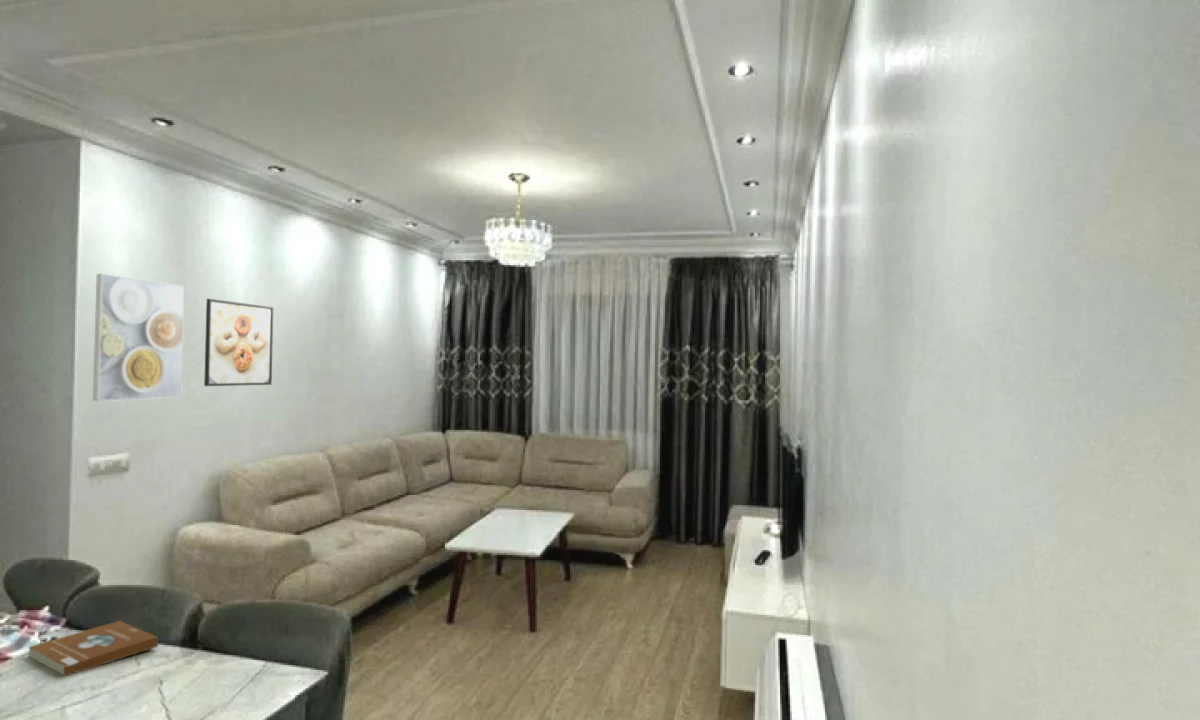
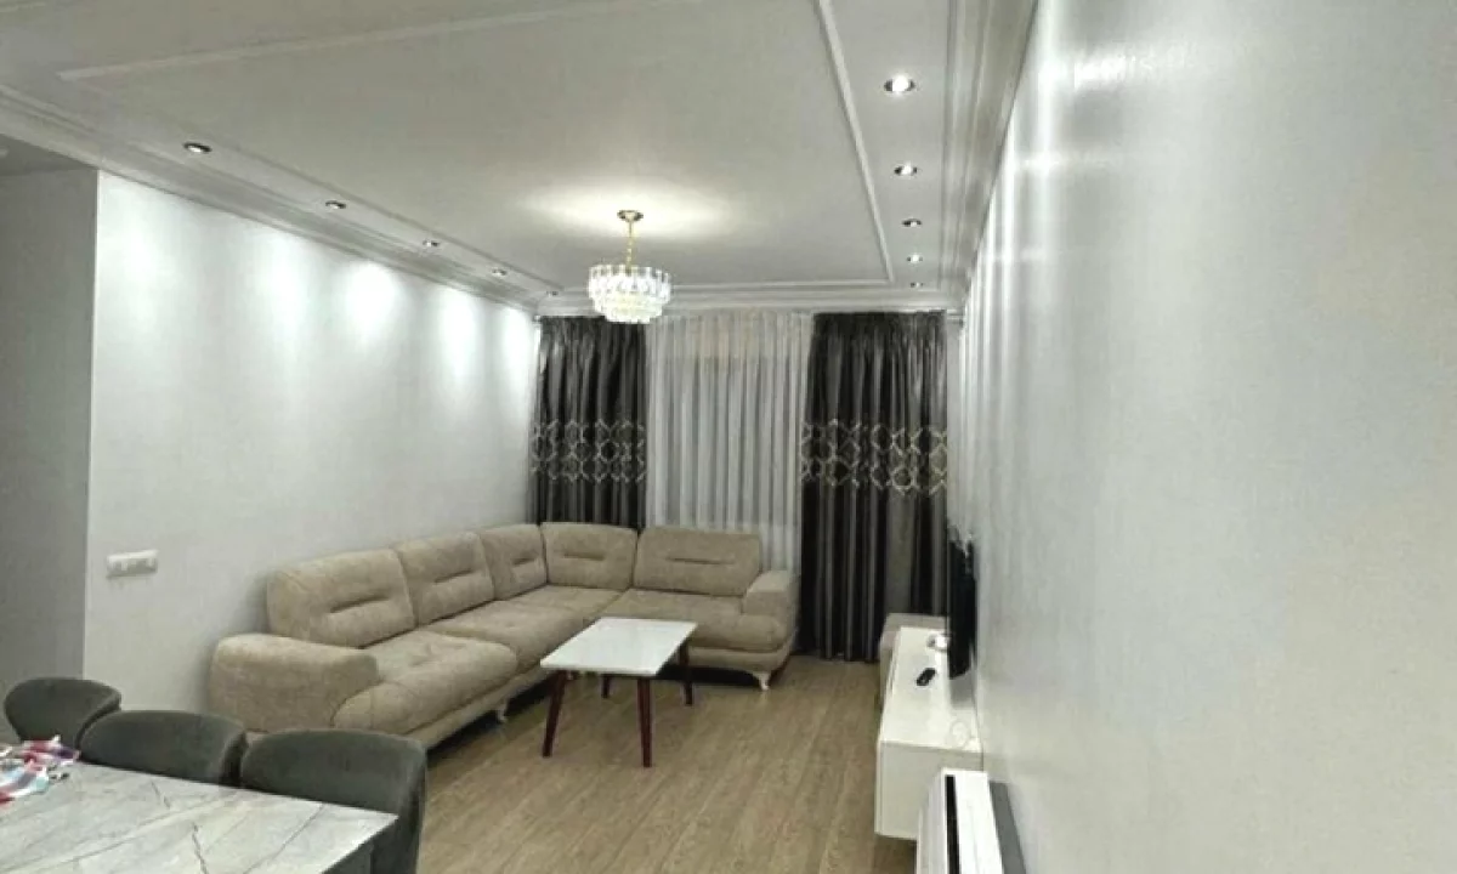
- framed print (241, 344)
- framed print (141, 339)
- book (94, 646)
